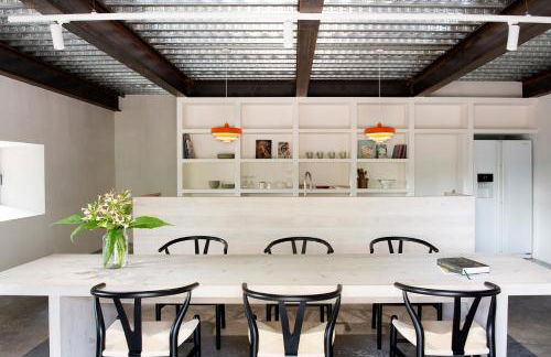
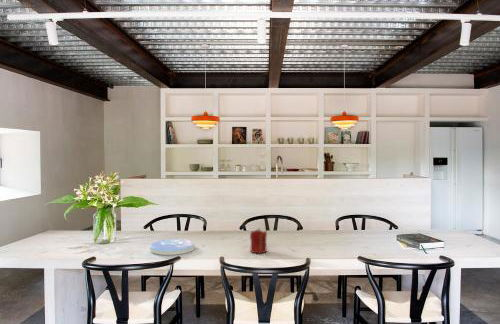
+ candle (258, 239)
+ plate (172, 245)
